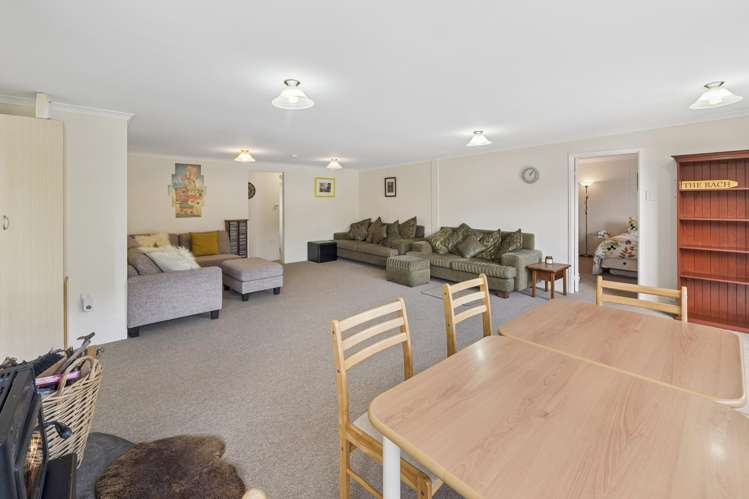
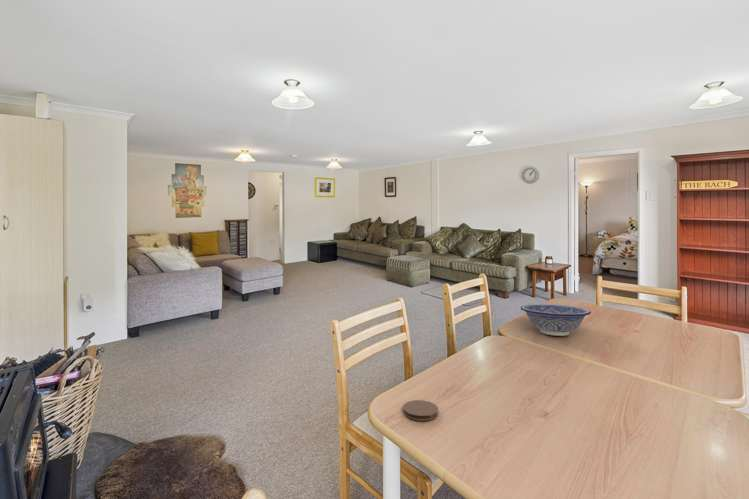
+ coaster (420, 409)
+ decorative bowl (554, 320)
